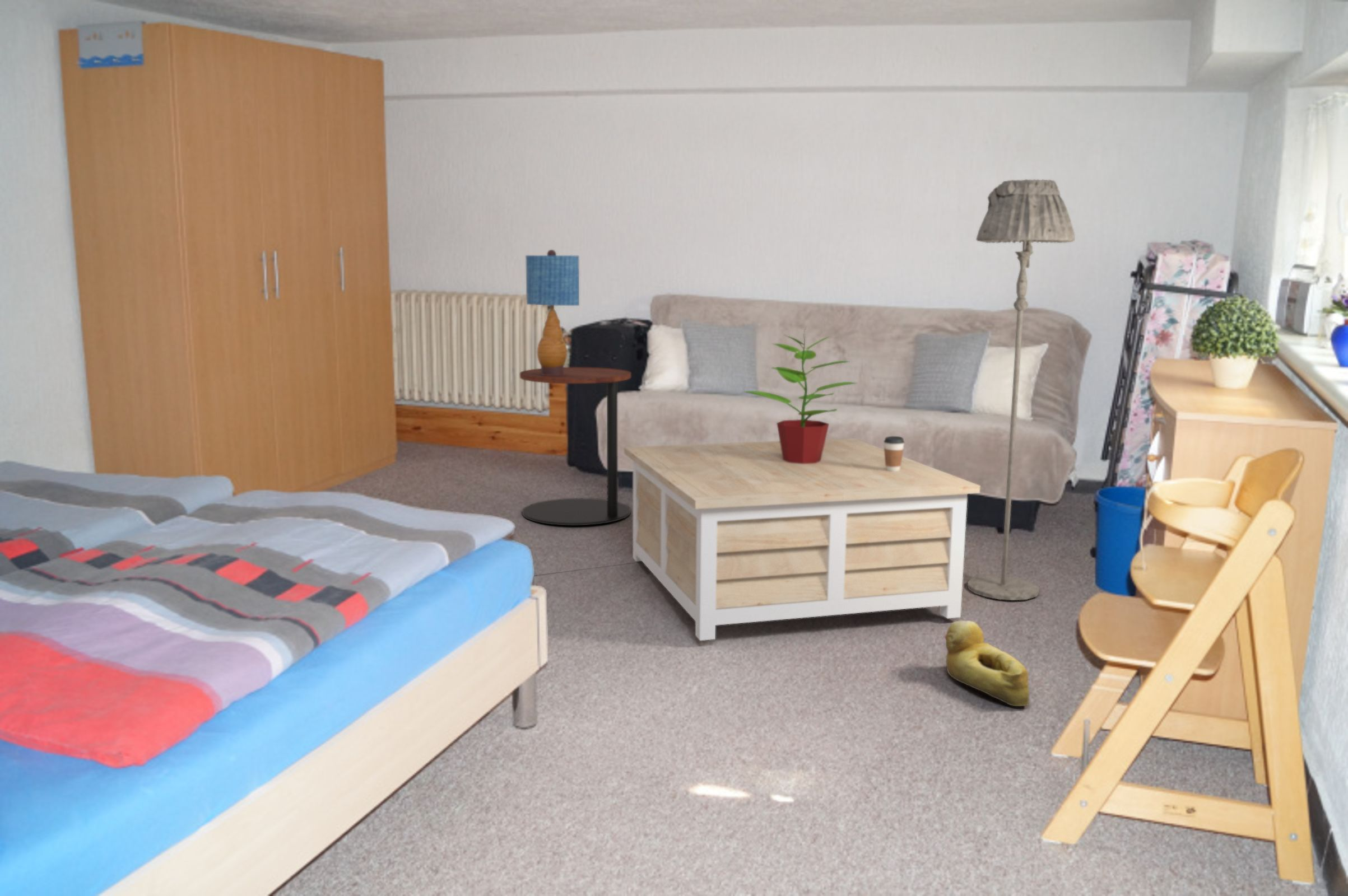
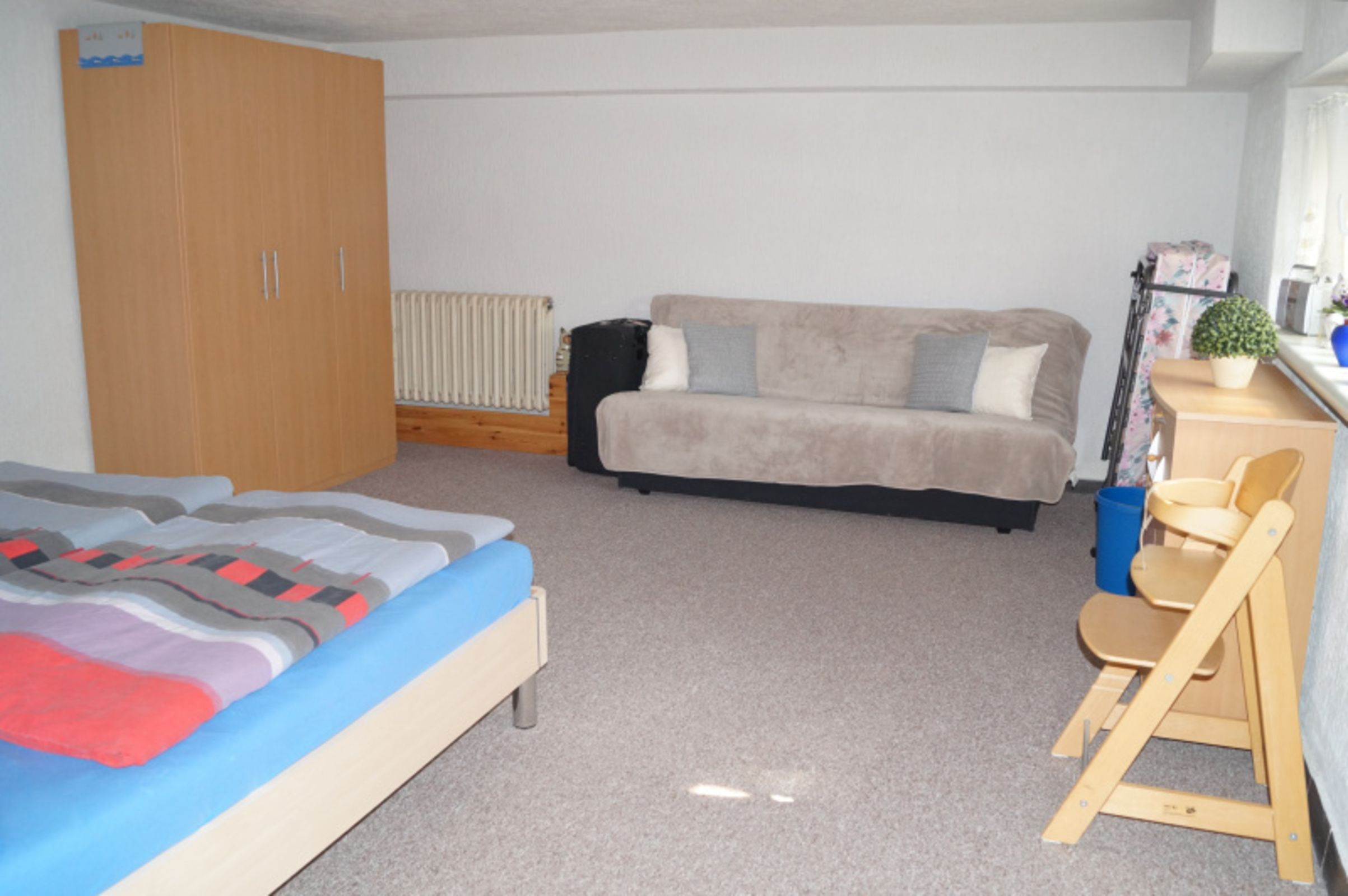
- coffee cup (893, 453)
- rubber duck (989, 656)
- table lamp (553, 311)
- coffee table (785, 526)
- floor lamp (1015, 391)
- side table (607, 443)
- potted plant (799, 396)
